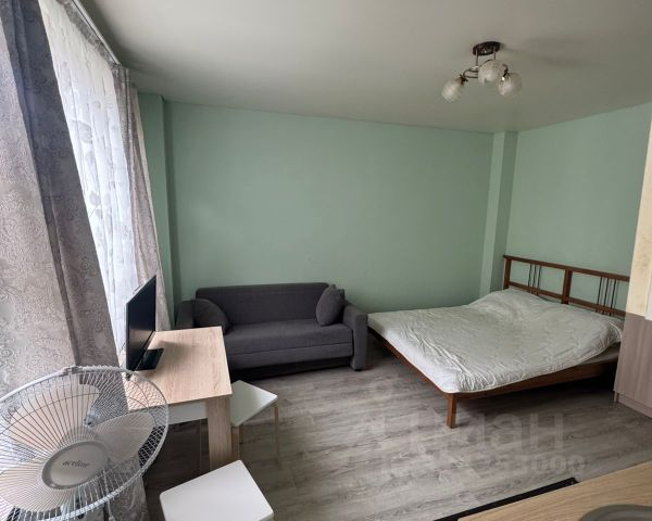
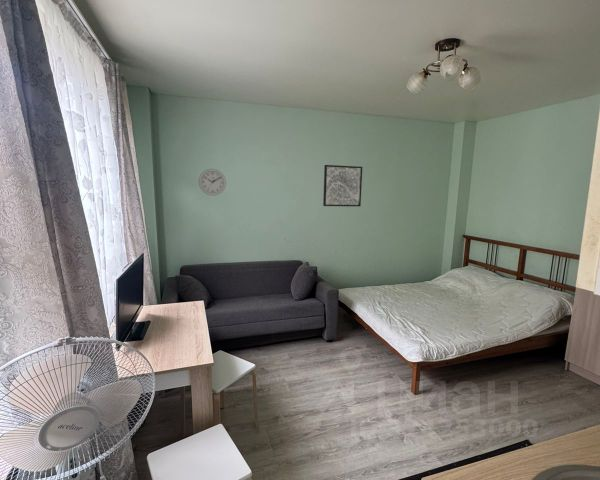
+ wall clock (212, 182)
+ wall art (342, 186)
